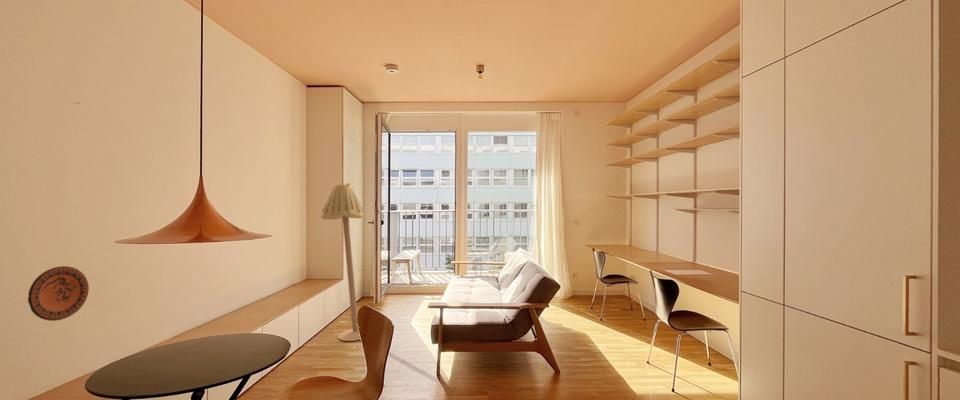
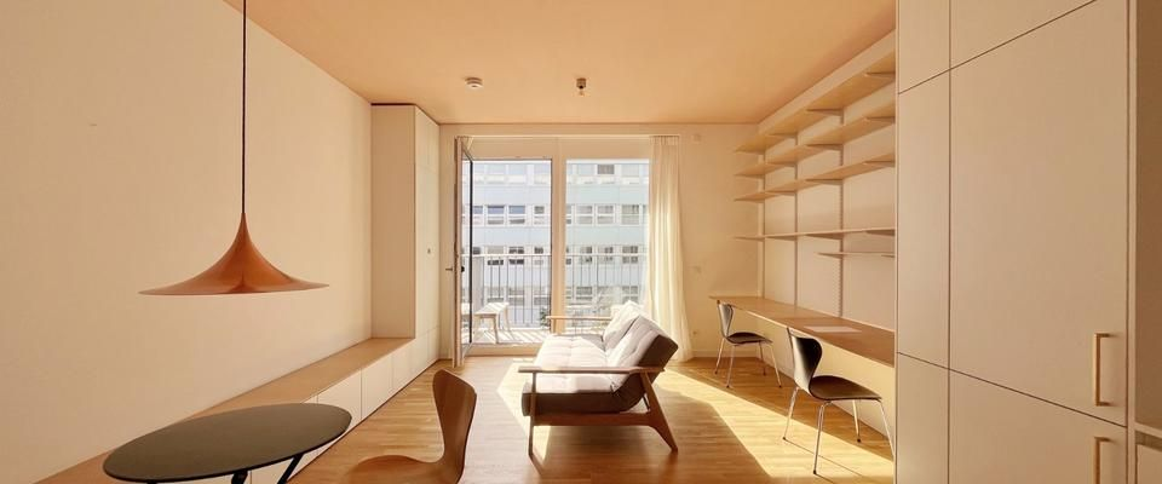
- decorative plate (59, 293)
- floor lamp (347, 259)
